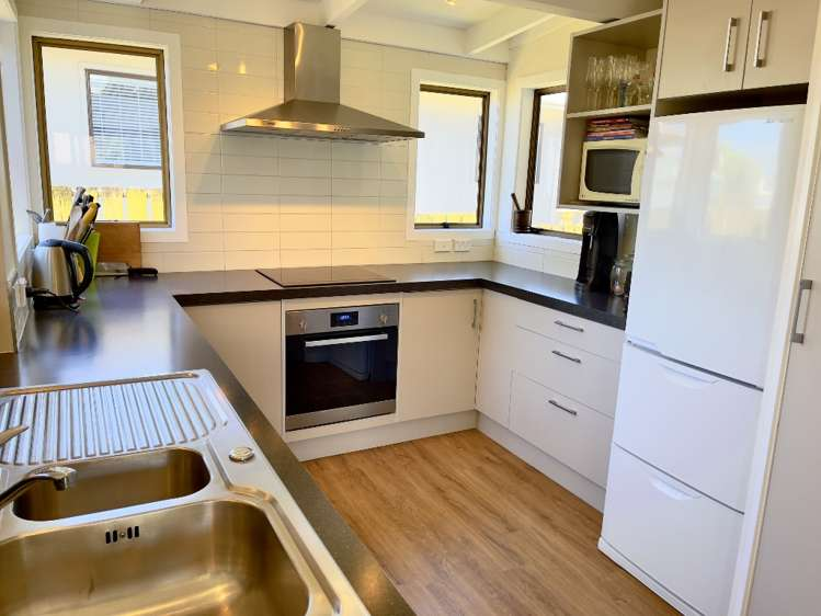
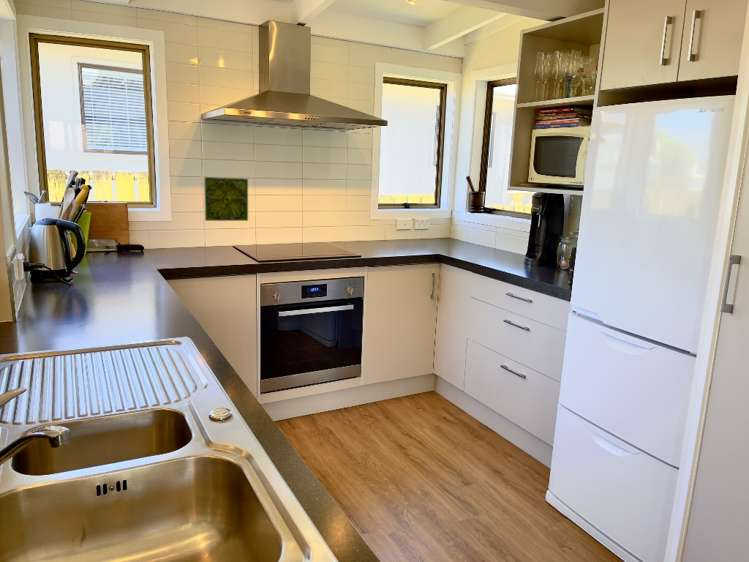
+ decorative tile (226, 199)
